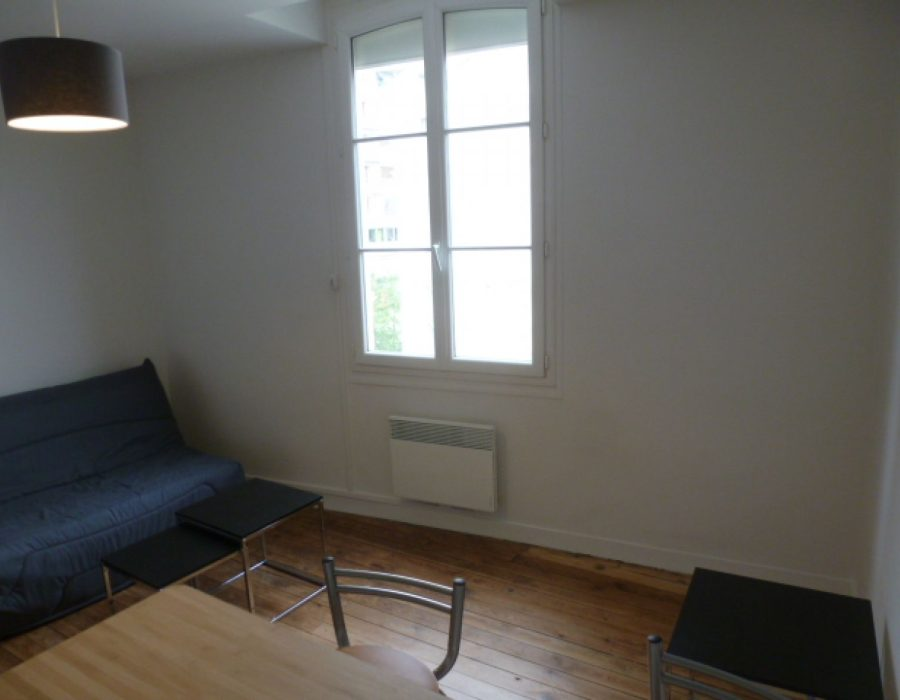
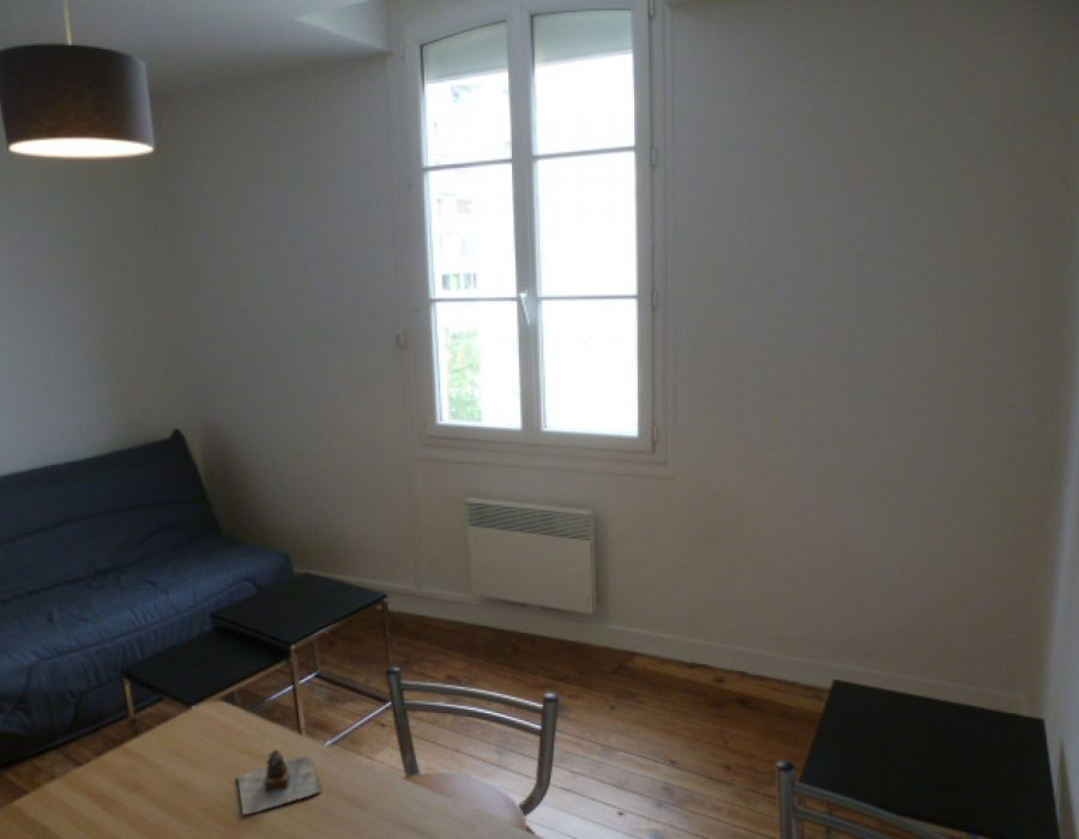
+ teapot (276, 767)
